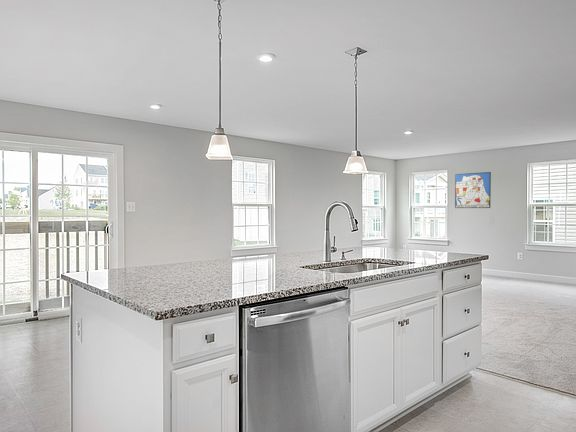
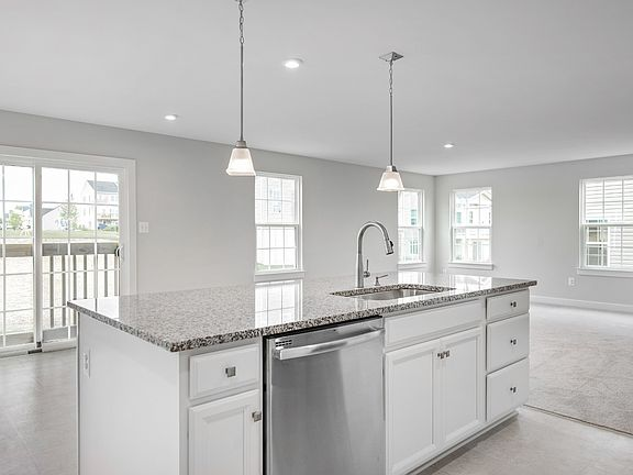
- wall art (472, 190)
